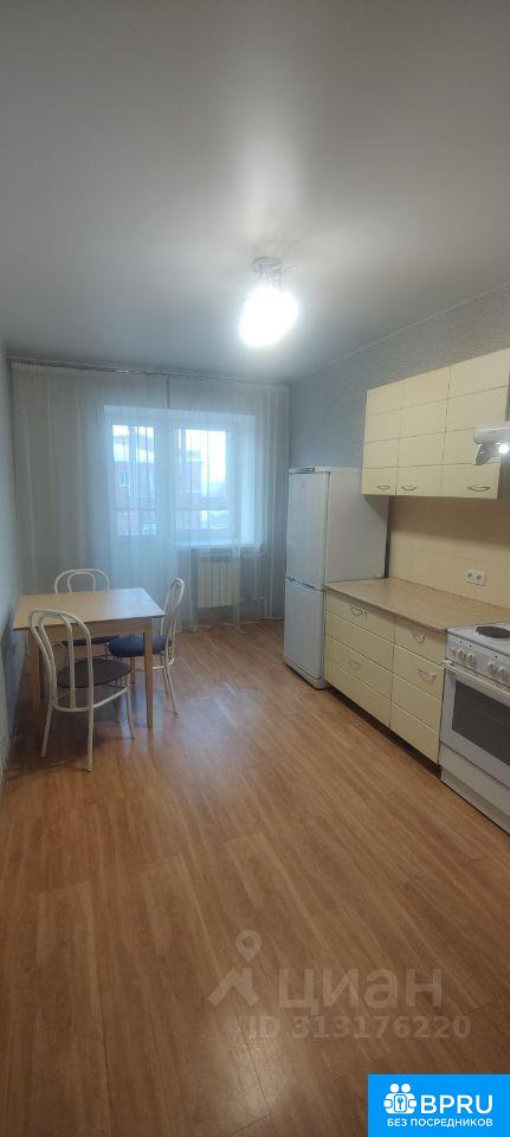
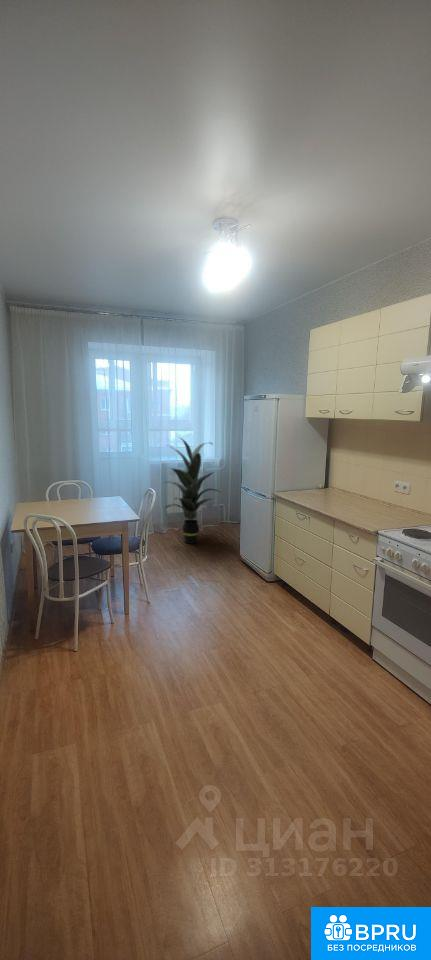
+ indoor plant (186, 490)
